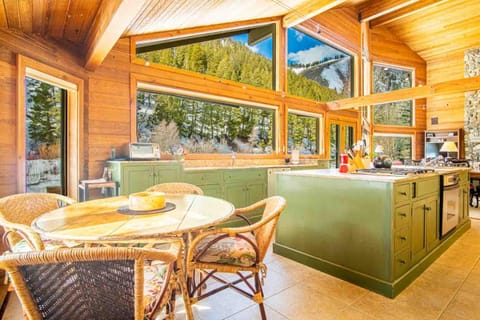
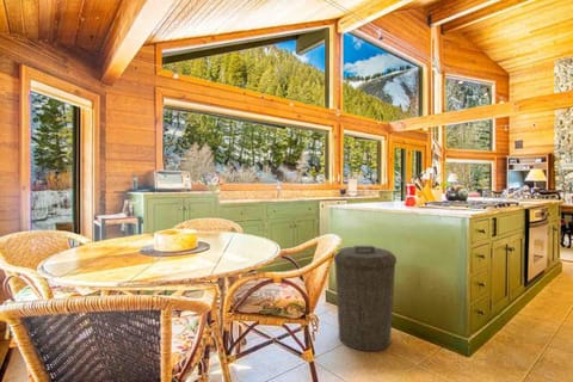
+ trash can (364, 291)
